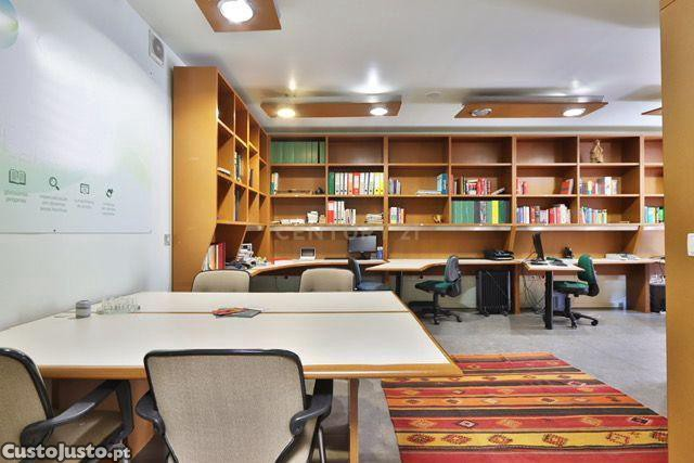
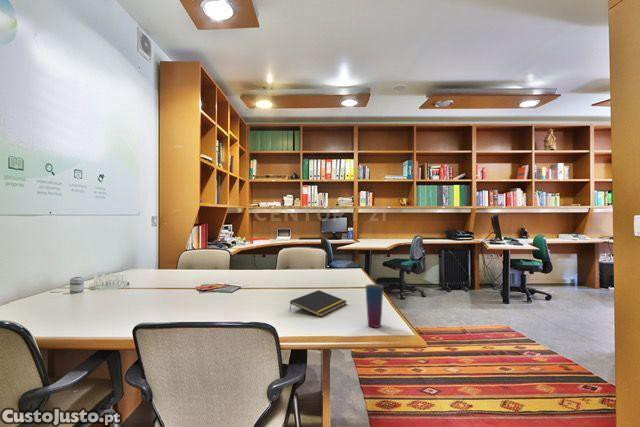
+ cup (374, 305)
+ notepad (319, 302)
